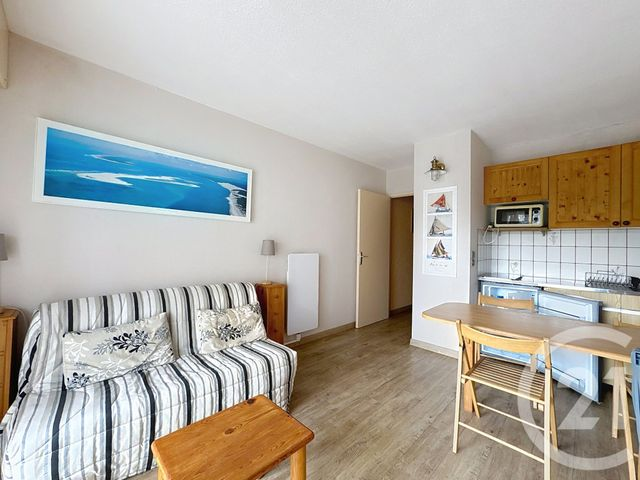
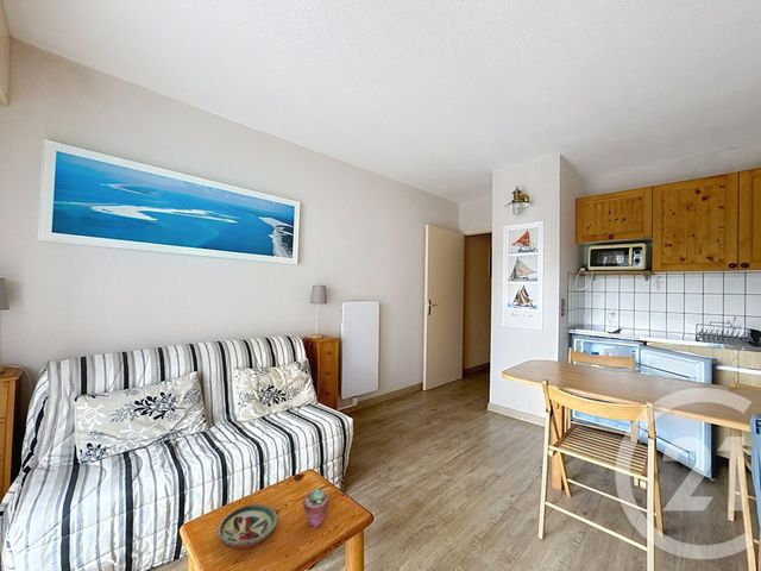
+ potted succulent (315, 504)
+ decorative bowl (247, 528)
